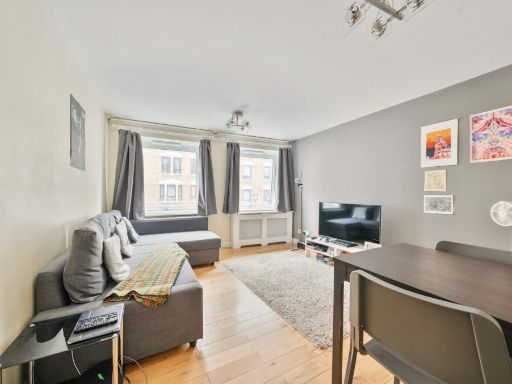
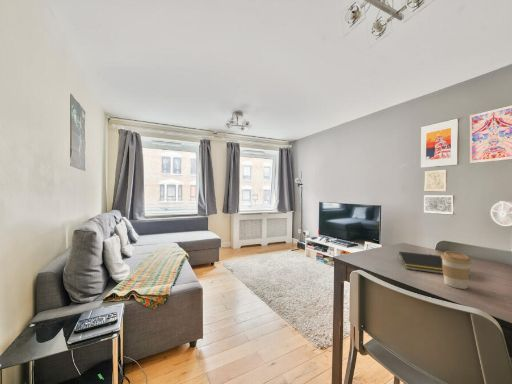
+ coffee cup (455, 269)
+ notepad (429, 262)
